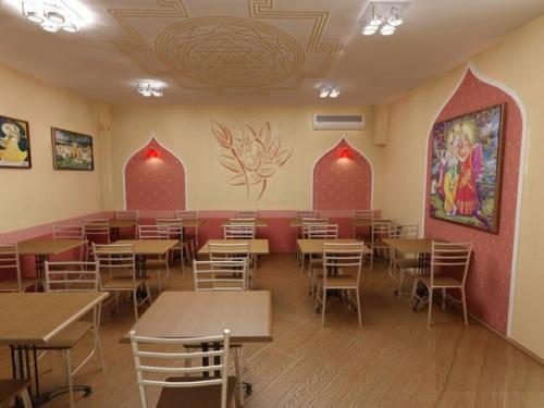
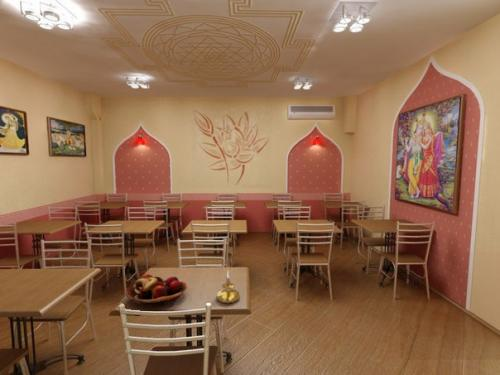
+ fruit basket (156, 288)
+ candle holder (228, 283)
